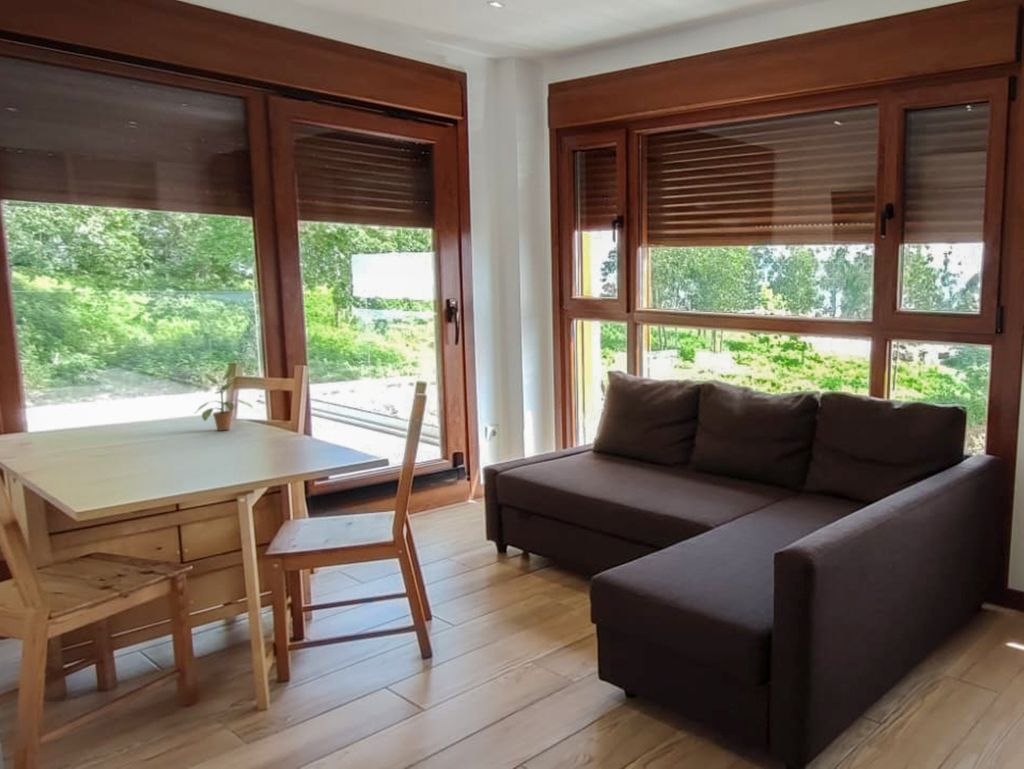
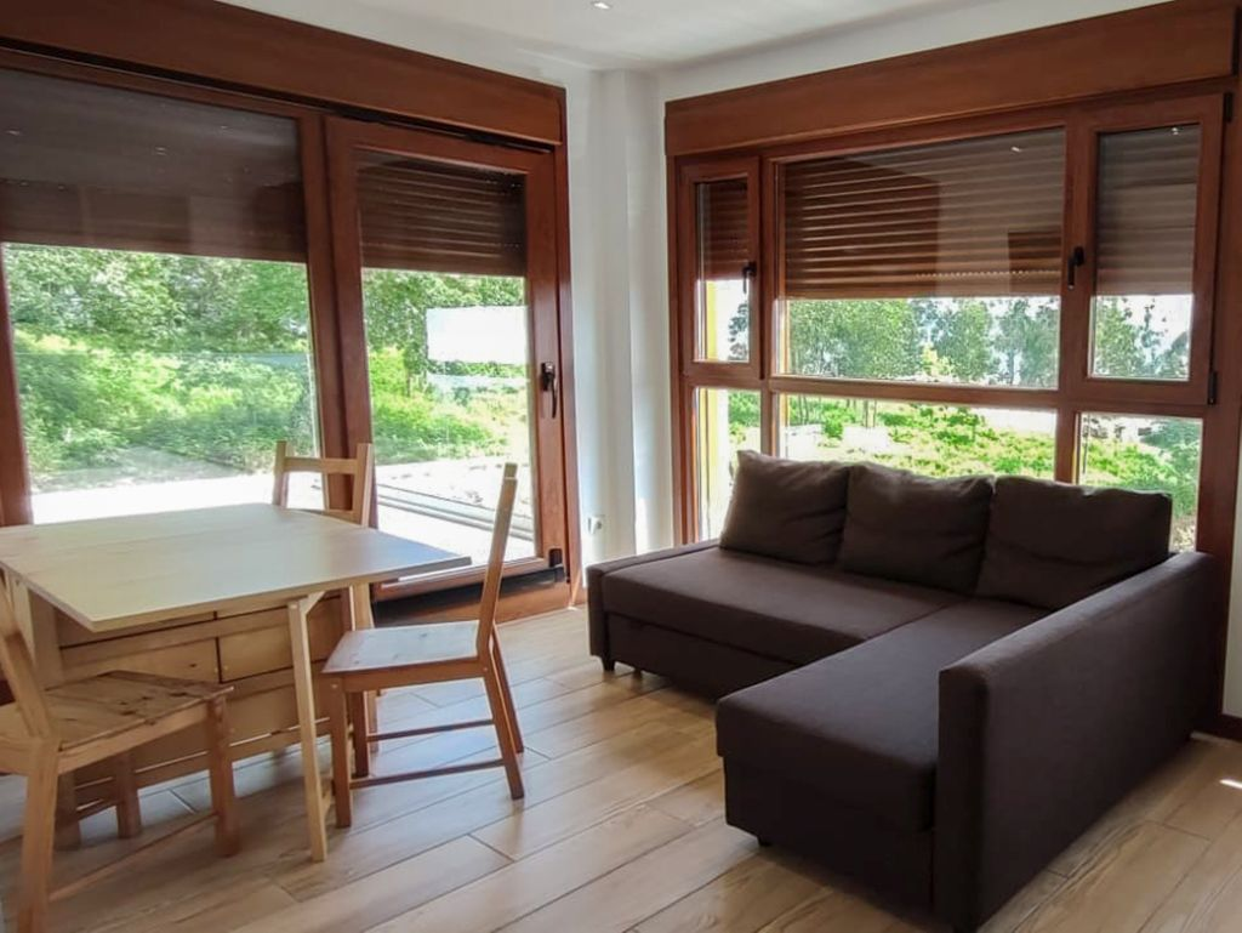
- potted plant (221, 397)
